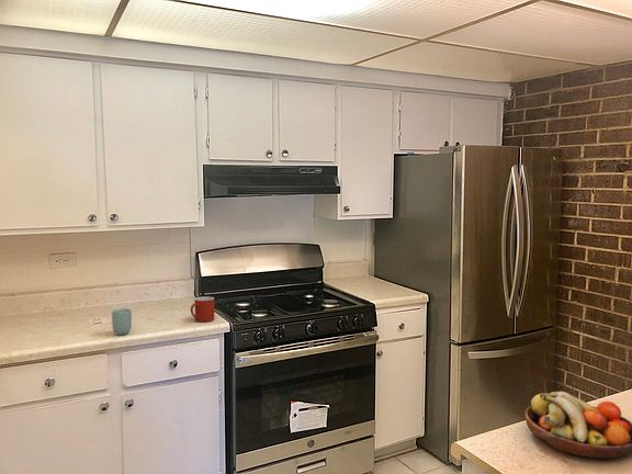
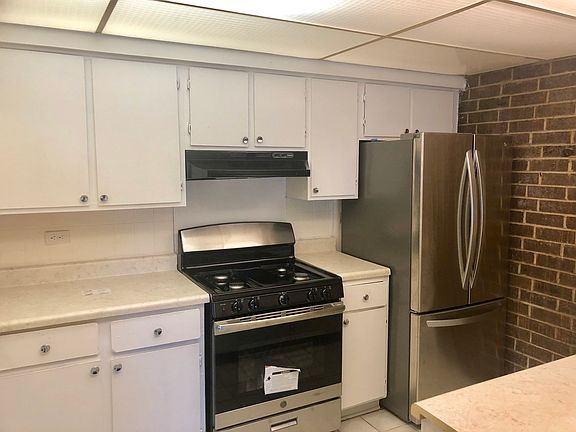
- cup (122, 321)
- fruit bowl (580, 418)
- mug (202, 309)
